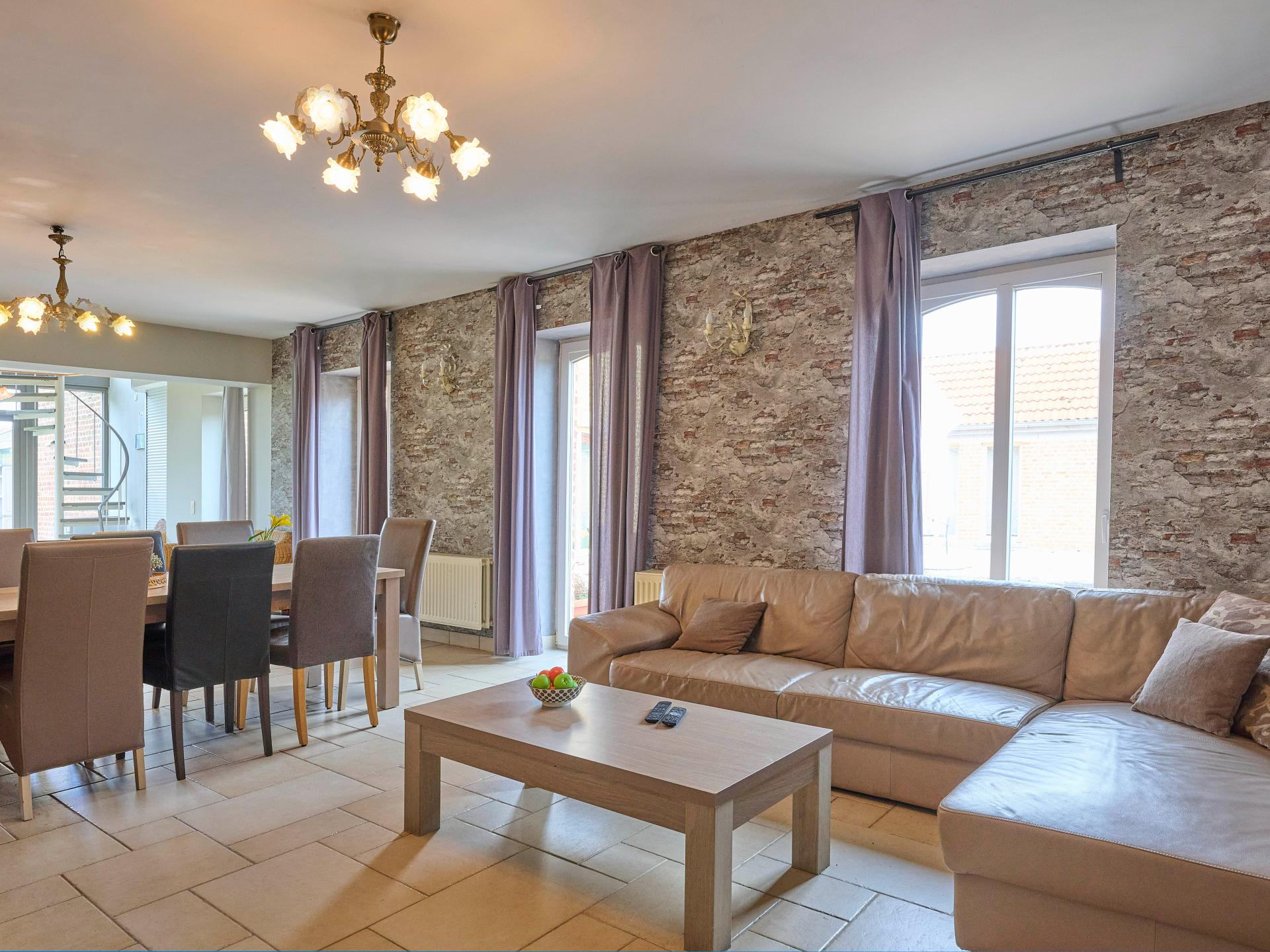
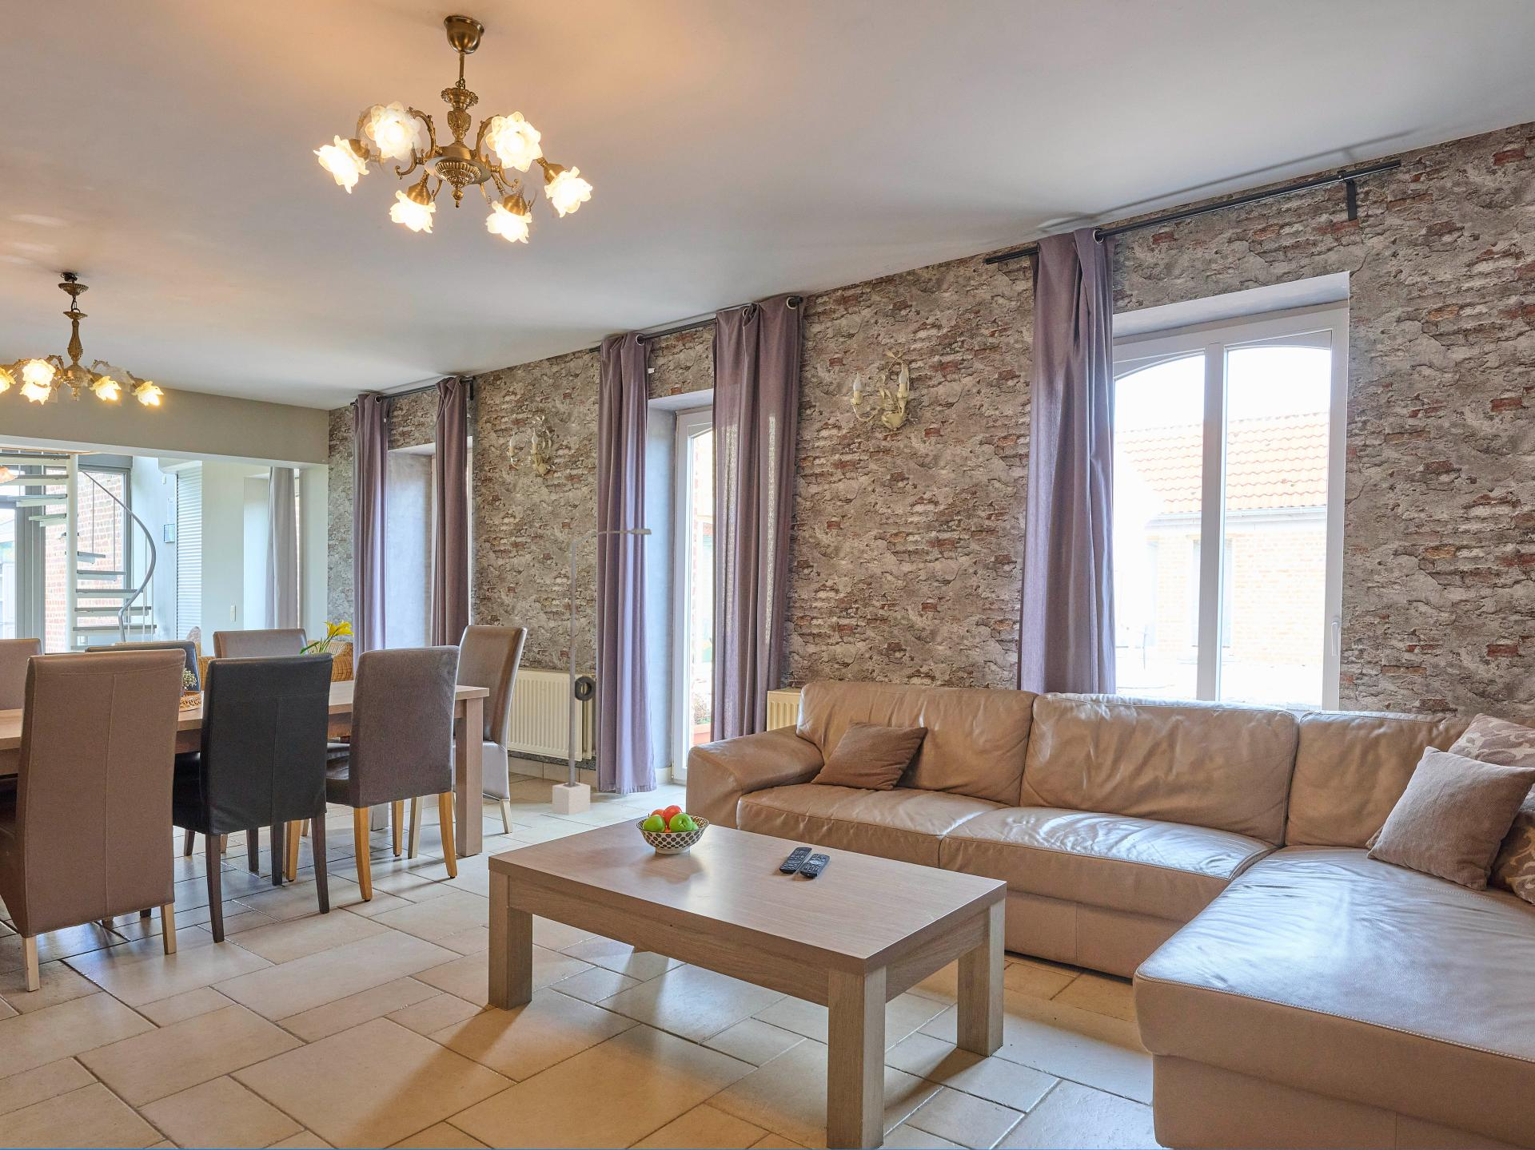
+ street lamp (592, 680)
